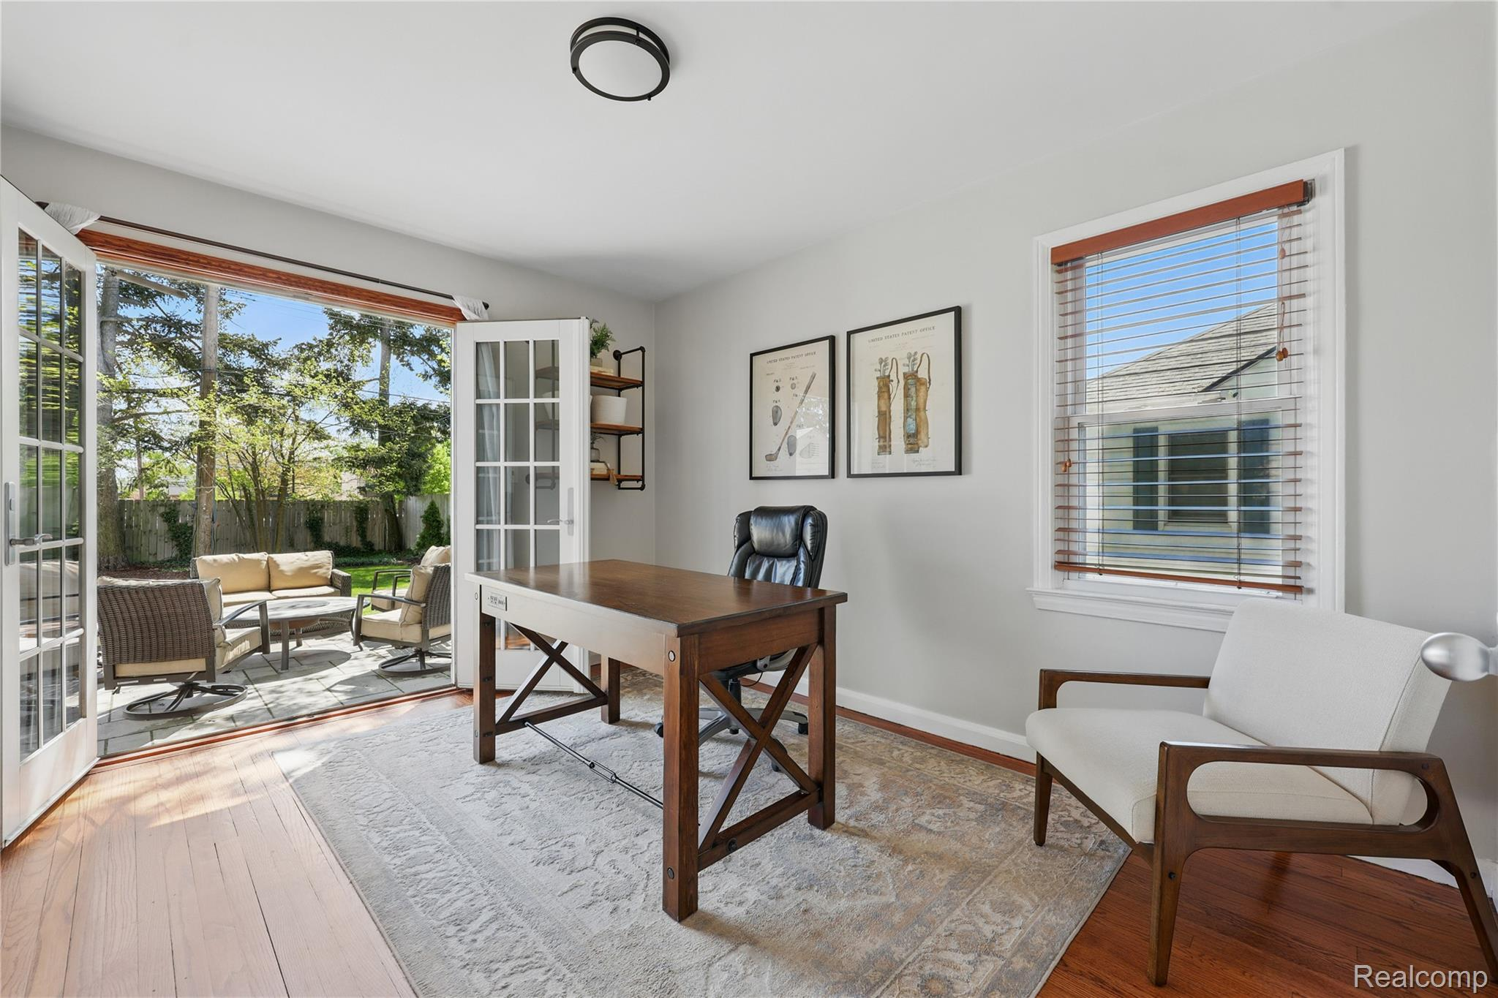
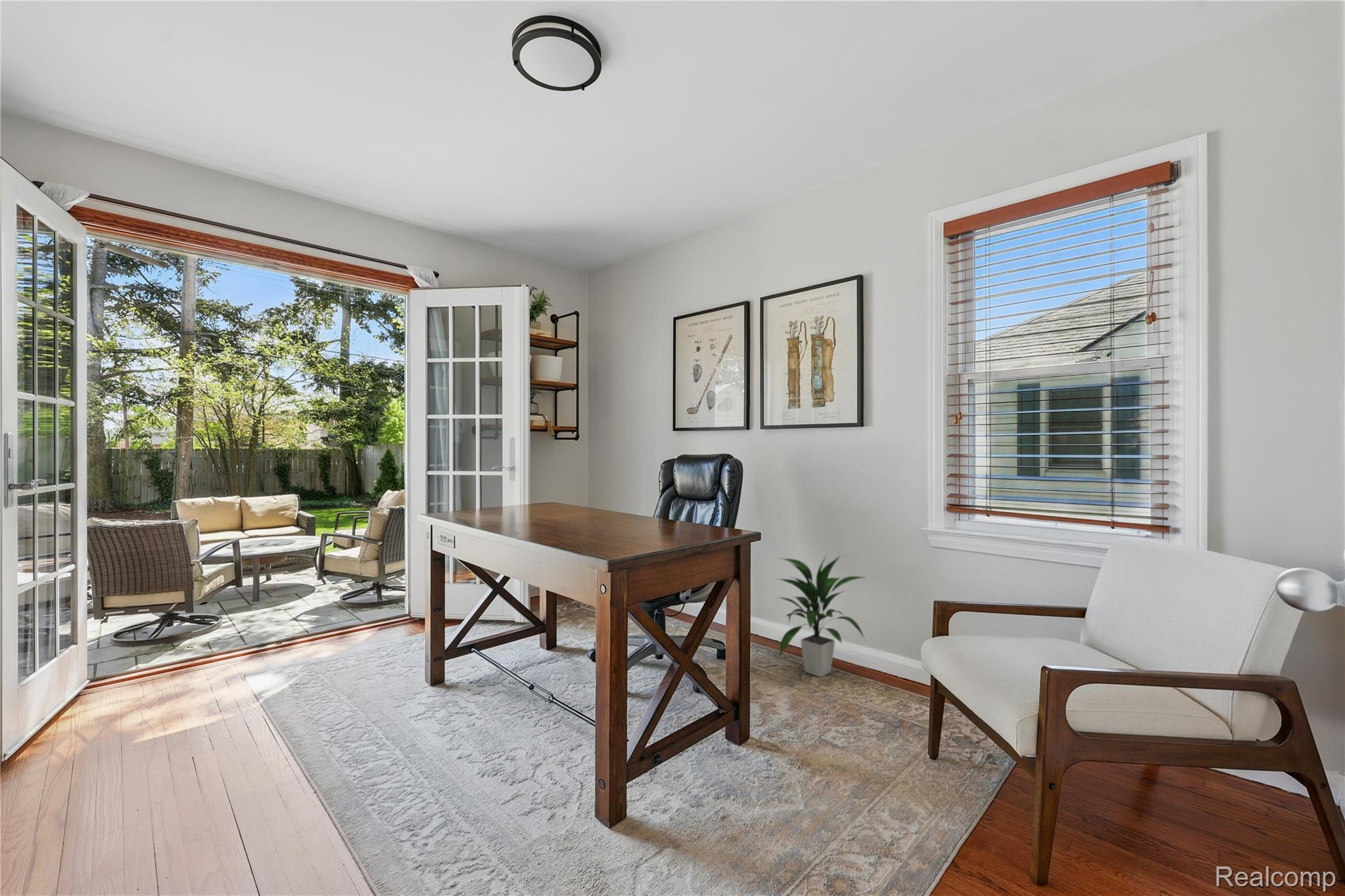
+ indoor plant (813, 611)
